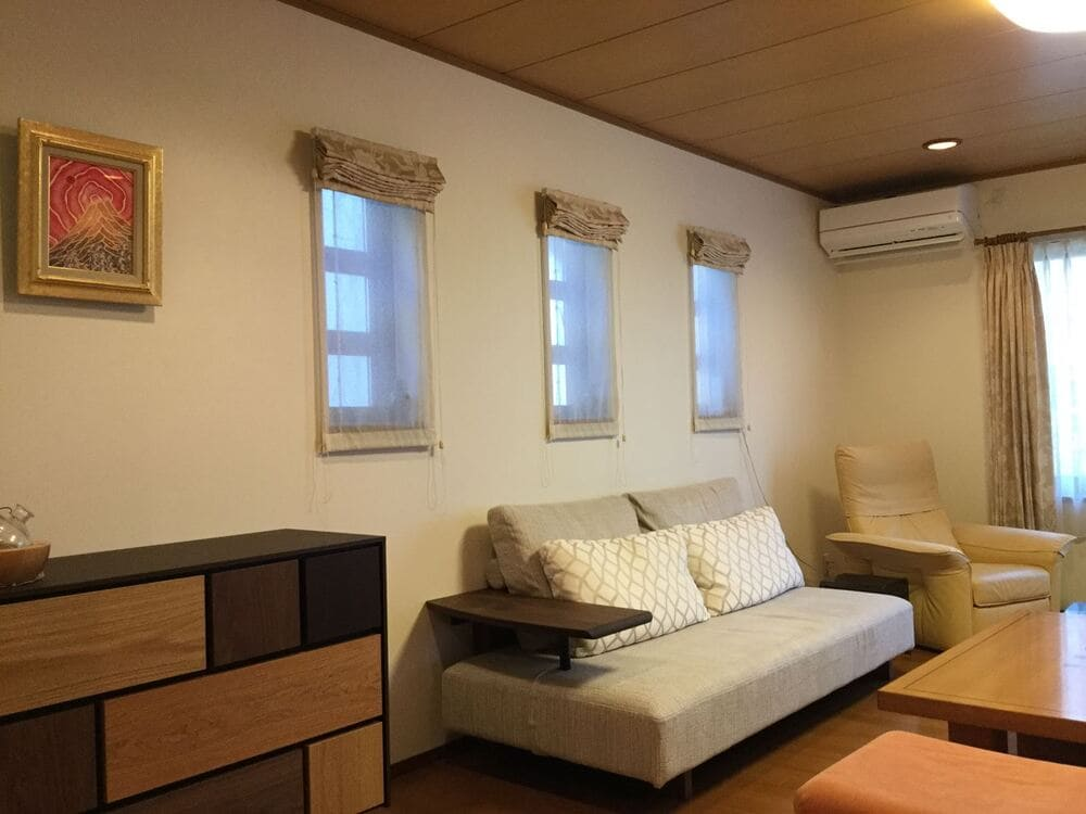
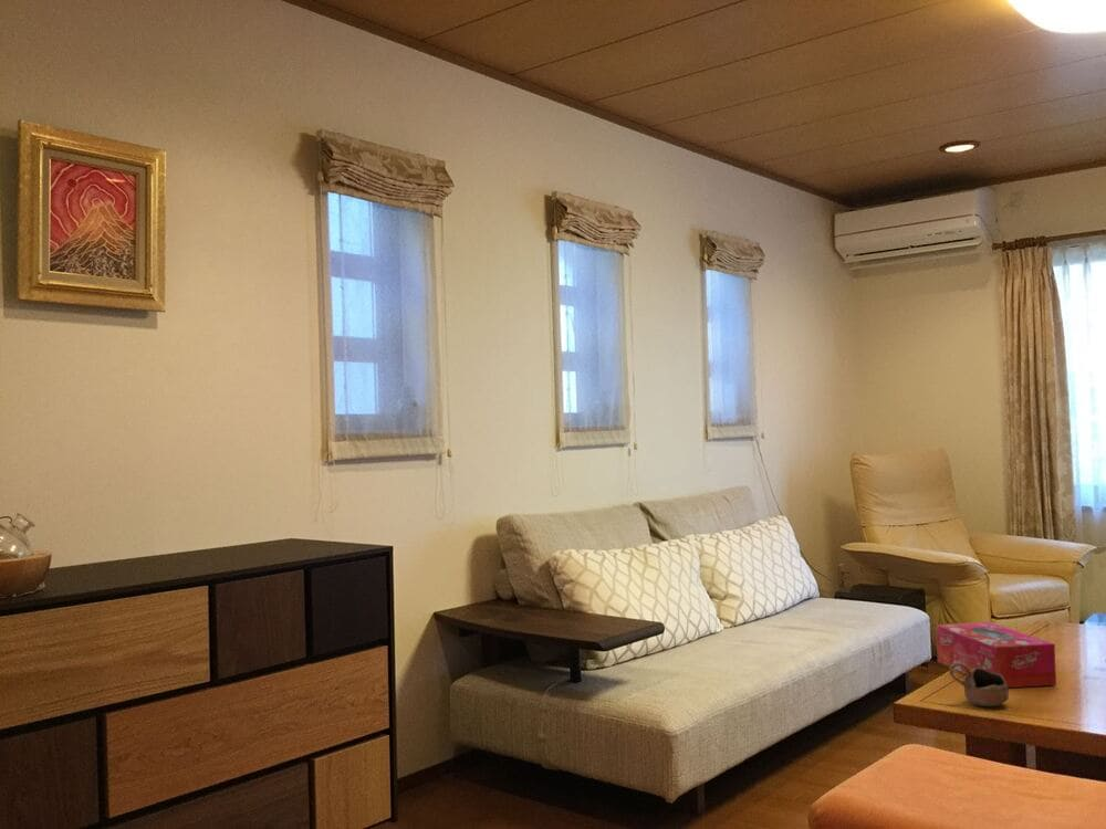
+ tissue box (992, 653)
+ cup (979, 682)
